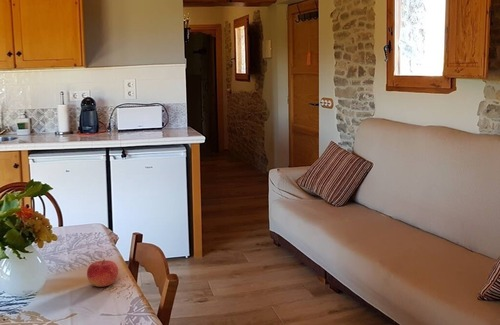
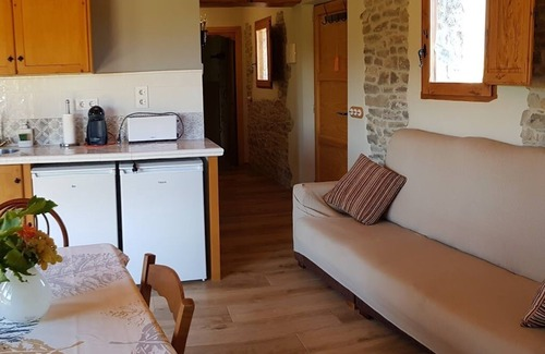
- fruit (102, 271)
